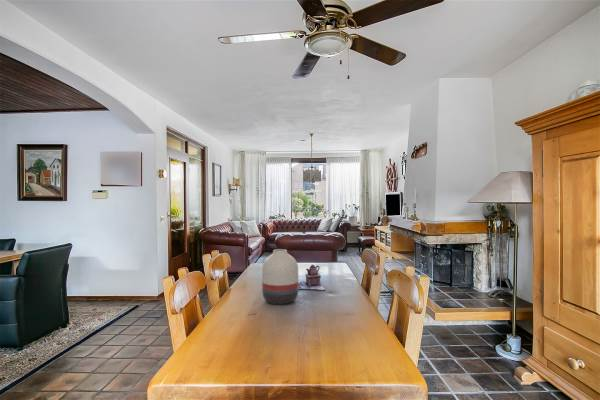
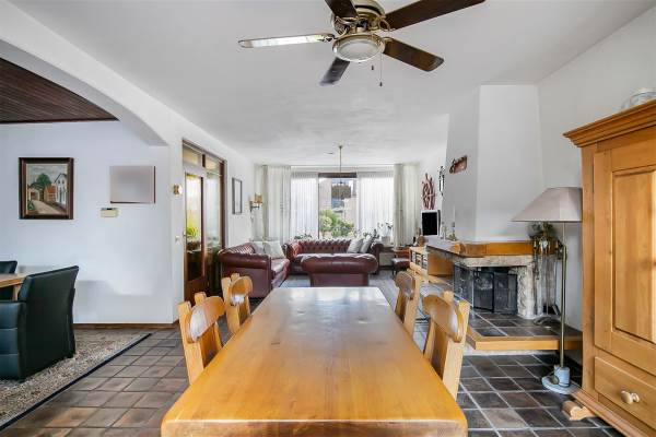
- teapot (311, 275)
- vase (280, 275)
